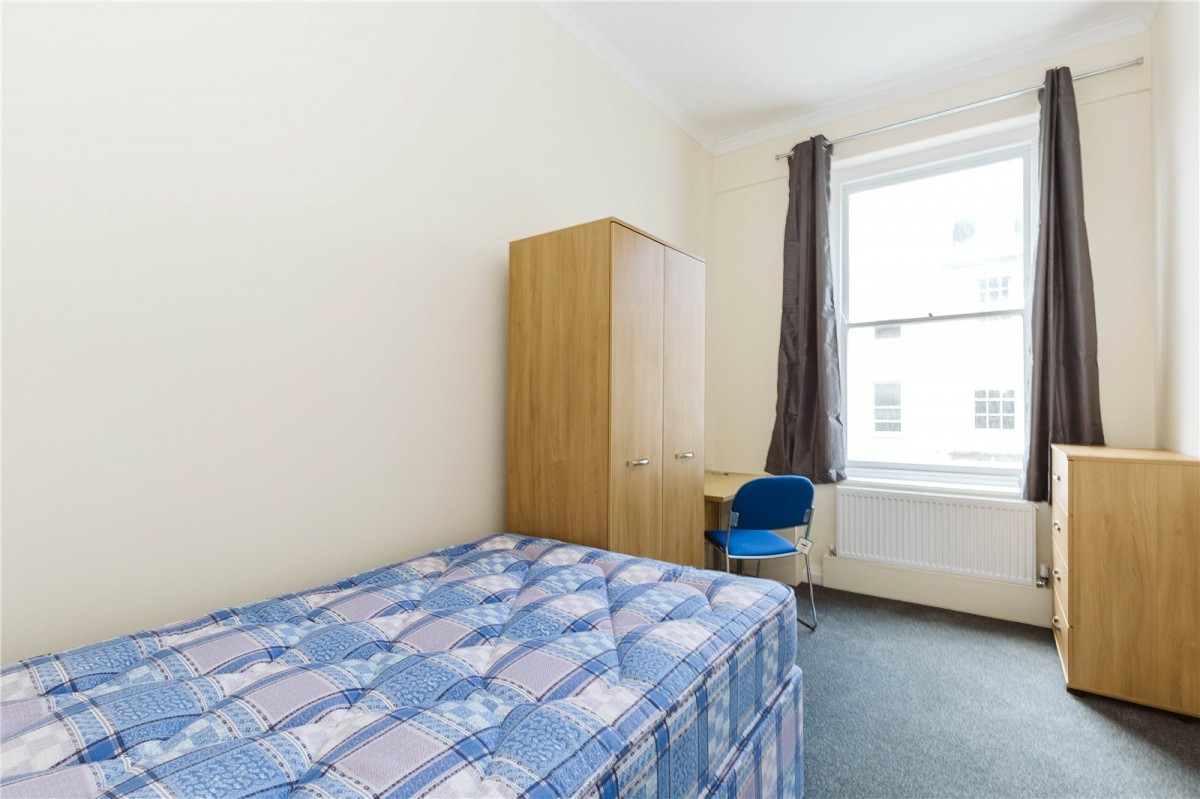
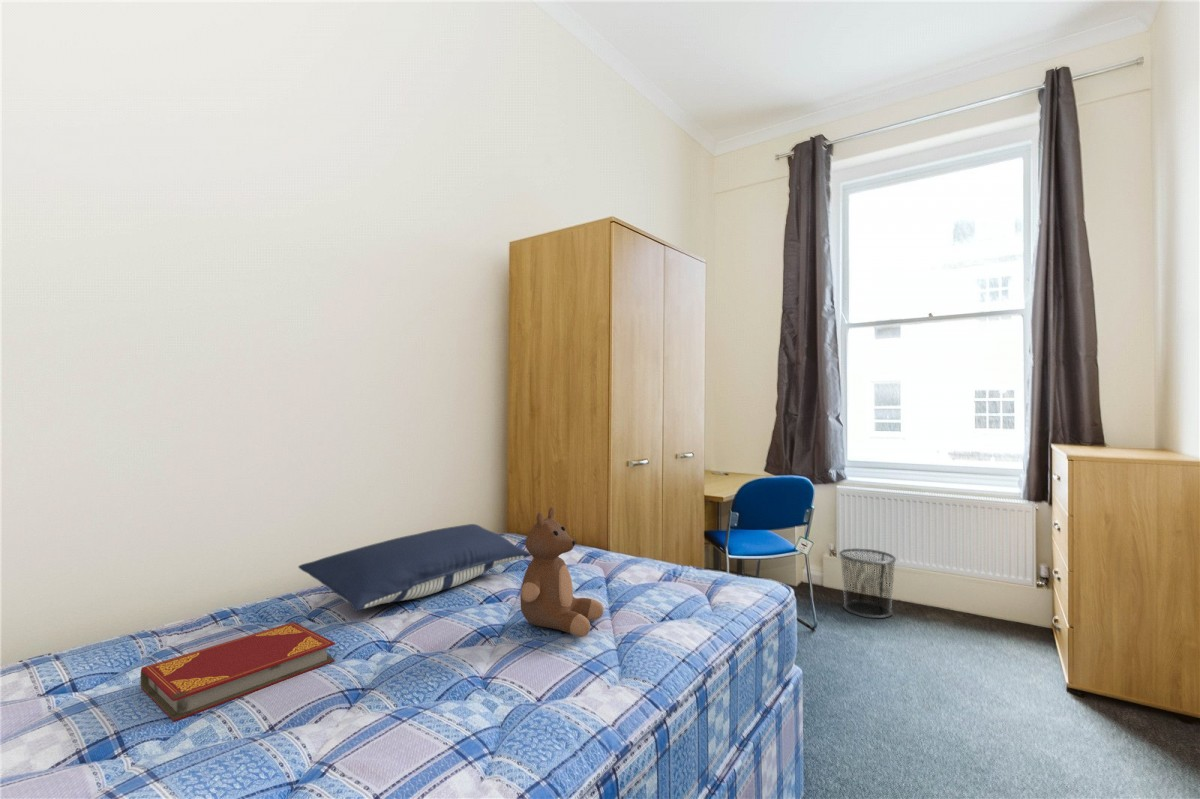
+ teddy bear (561, 567)
+ waste bin (867, 582)
+ pillow (425, 561)
+ hardback book (242, 664)
